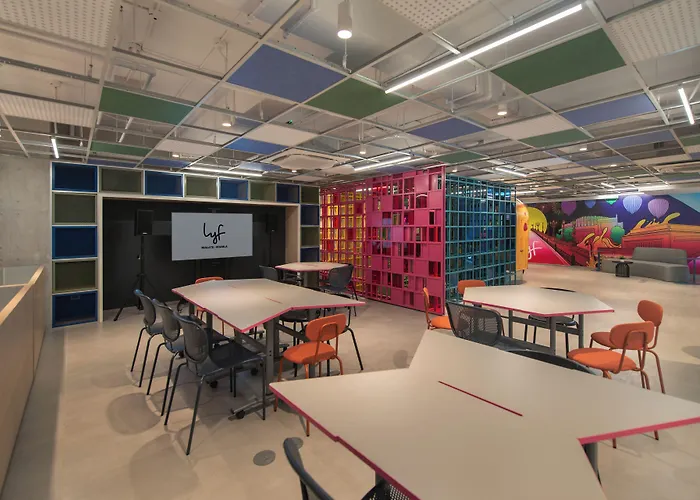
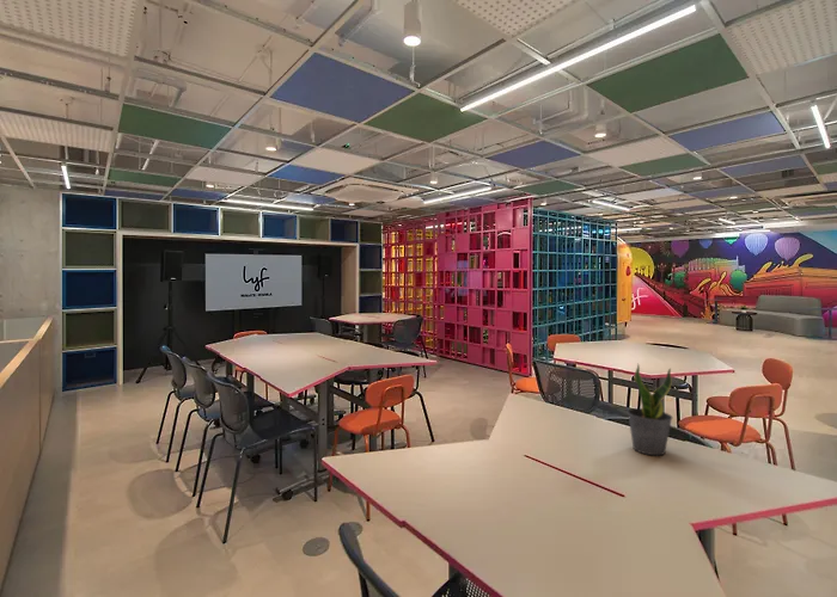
+ potted plant (649, 406)
